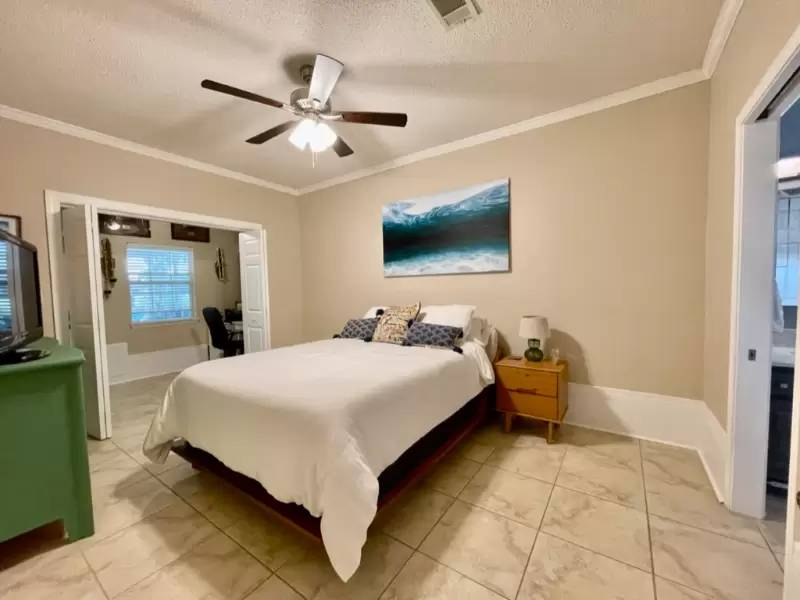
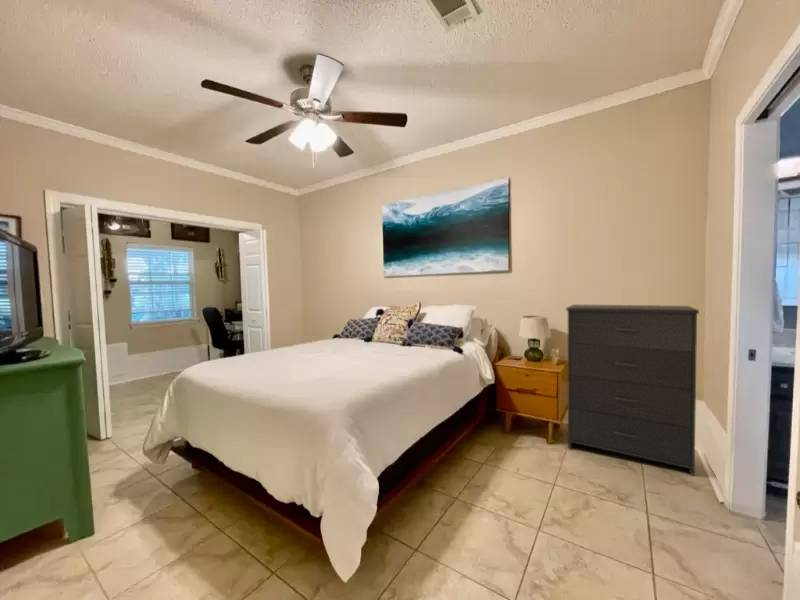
+ dresser (625, 379)
